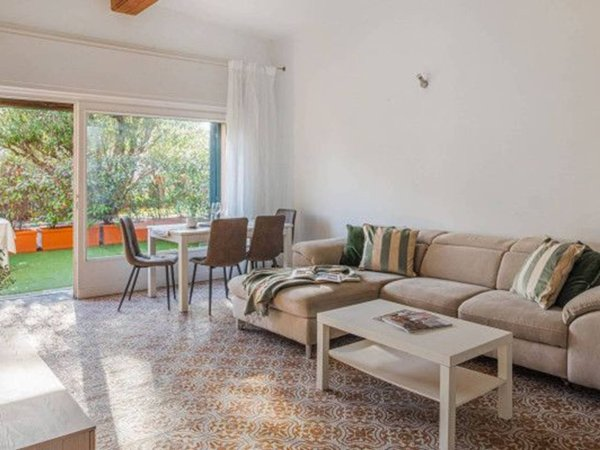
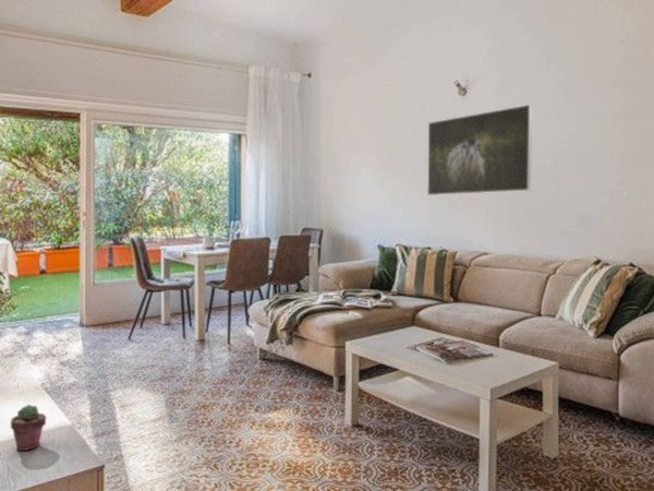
+ potted succulent (28, 426)
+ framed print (475, 154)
